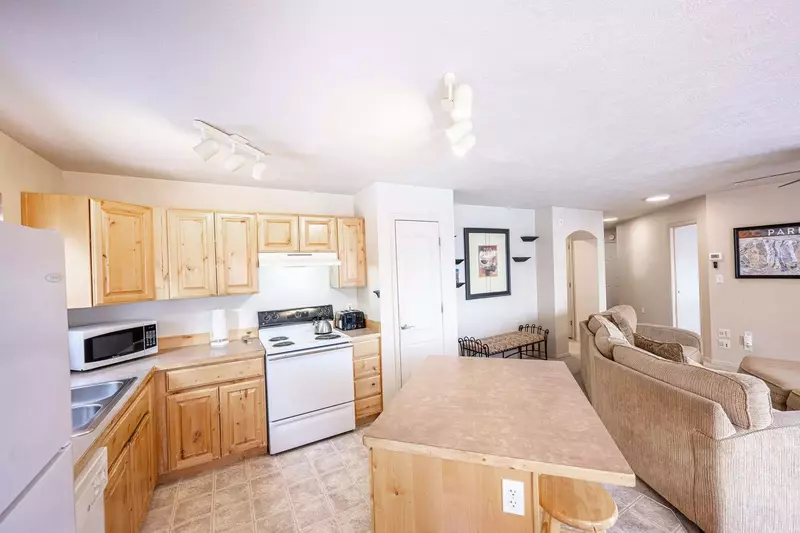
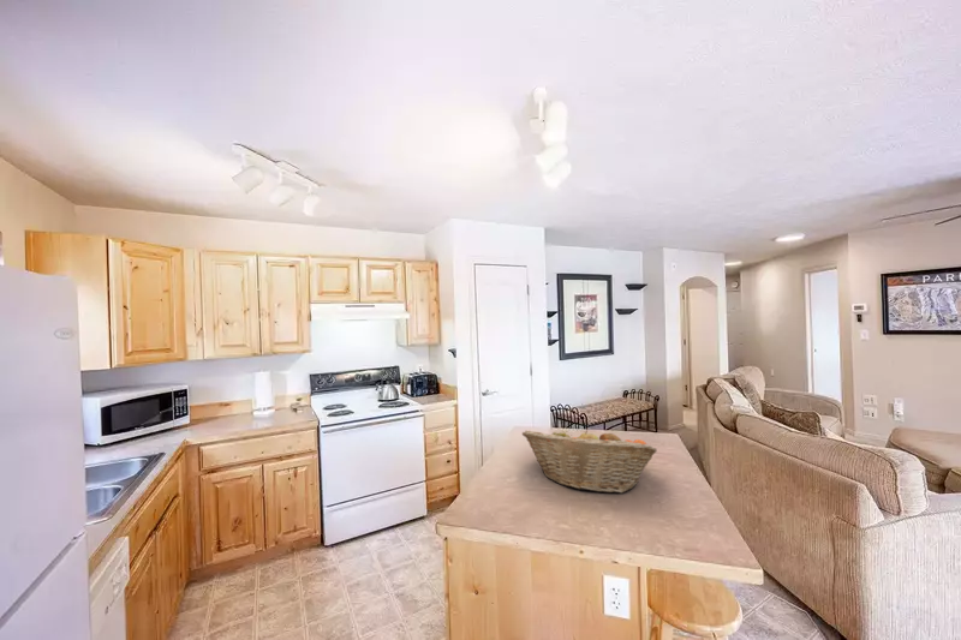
+ fruit basket (585, 450)
